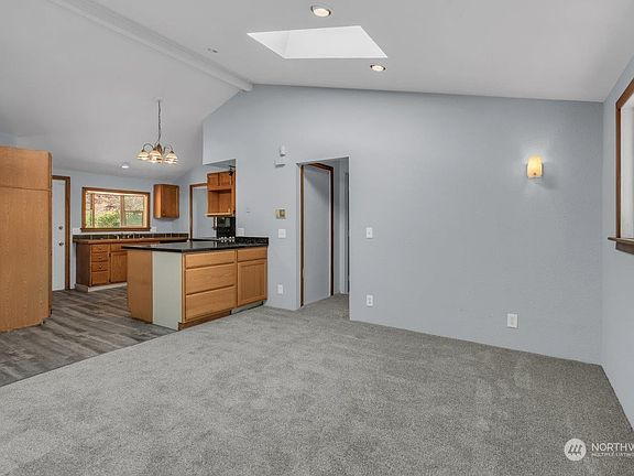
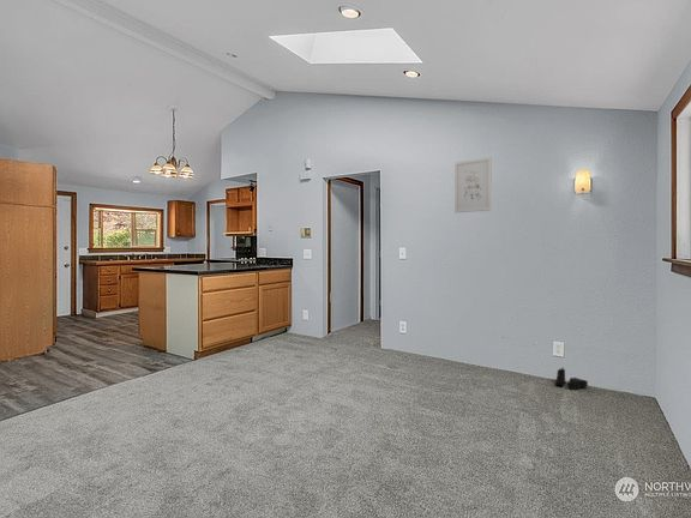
+ wall art (471, 186)
+ boots (571, 378)
